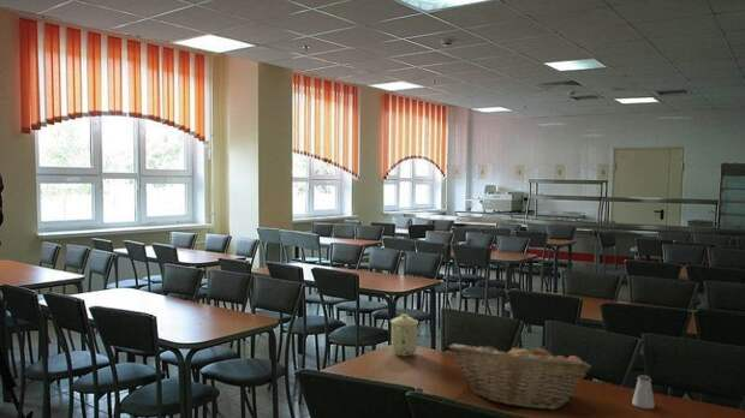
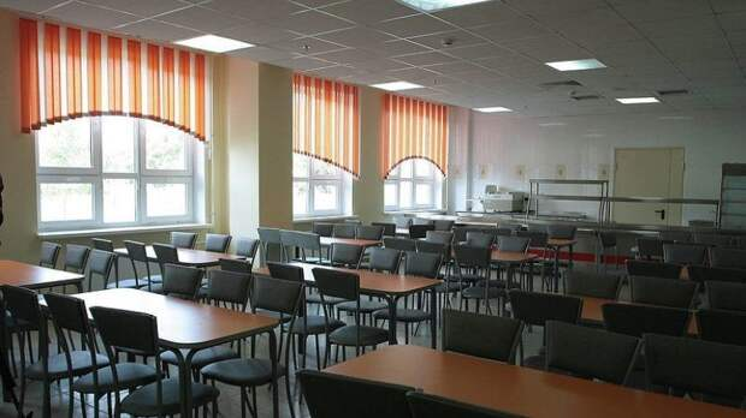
- saltshaker (643, 390)
- fruit basket (517, 366)
- mug (403, 334)
